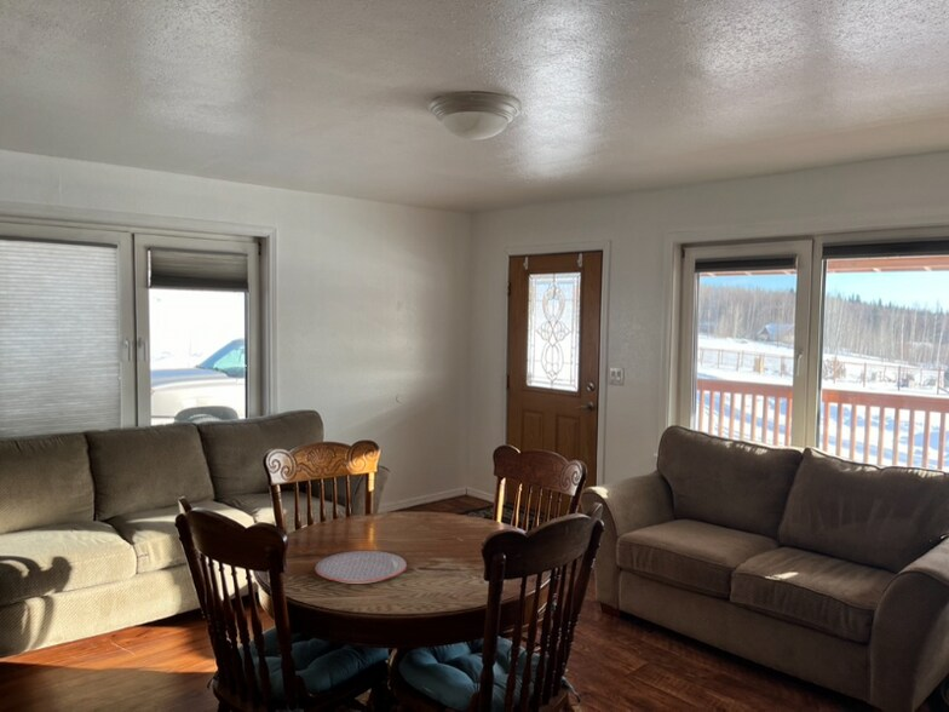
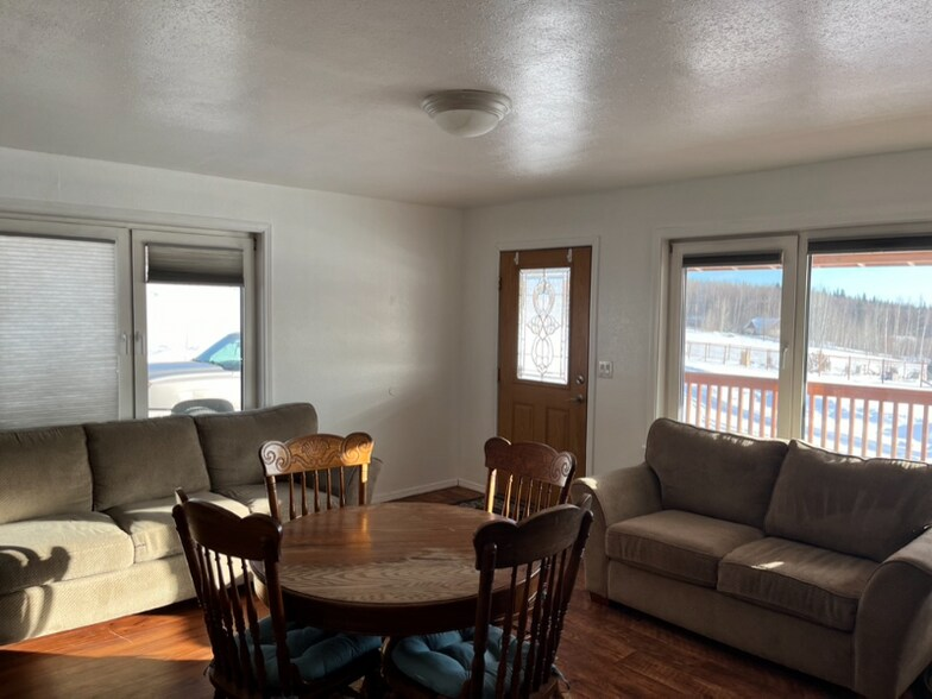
- plate (361, 568)
